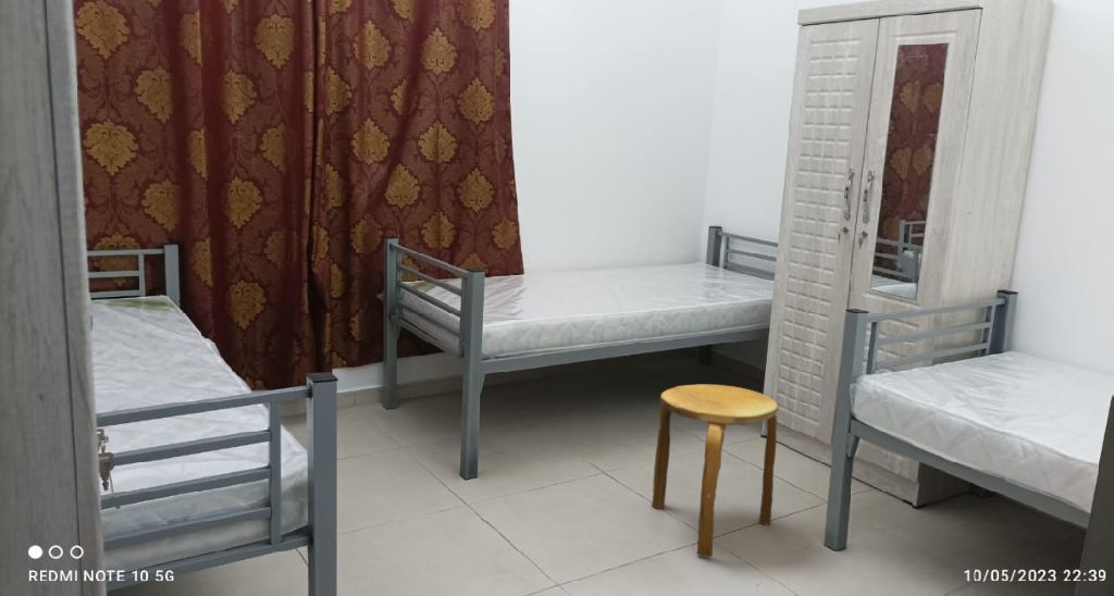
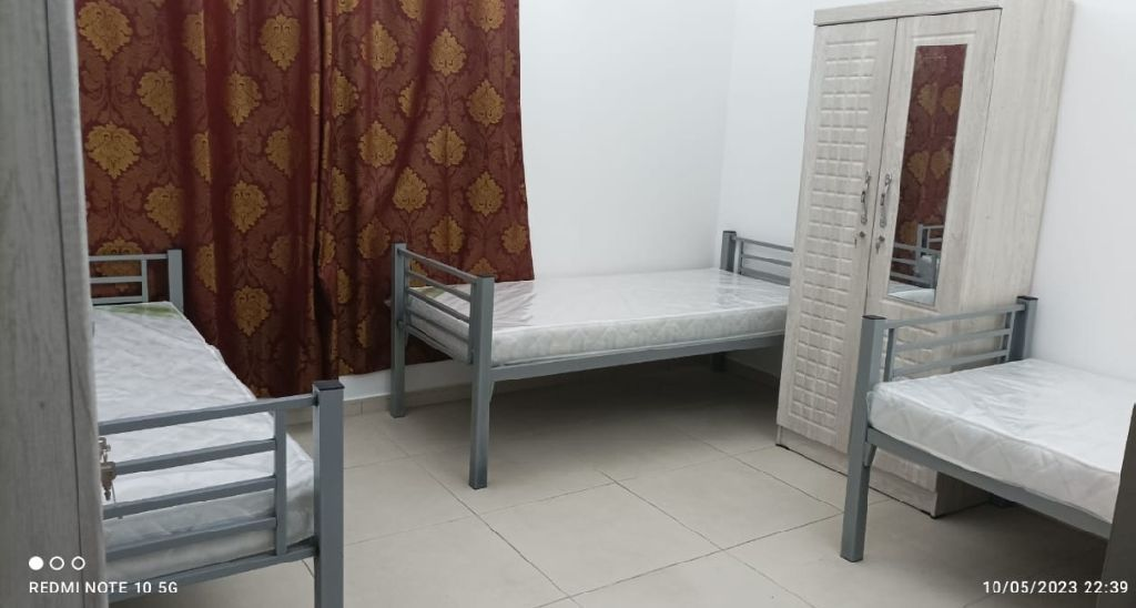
- stool (711, 464)
